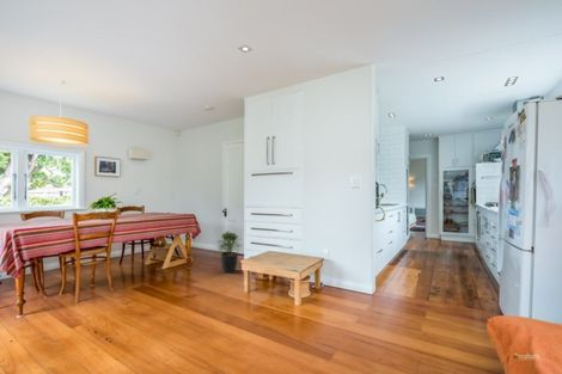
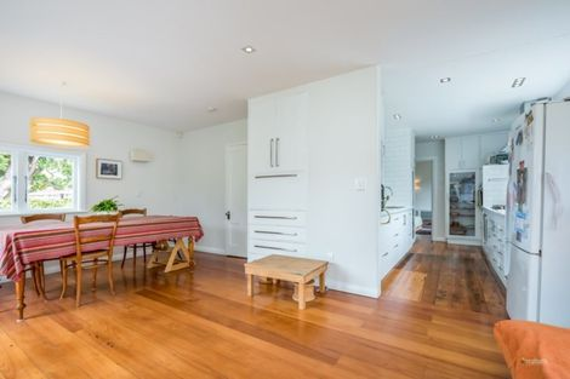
- potted plant (228, 250)
